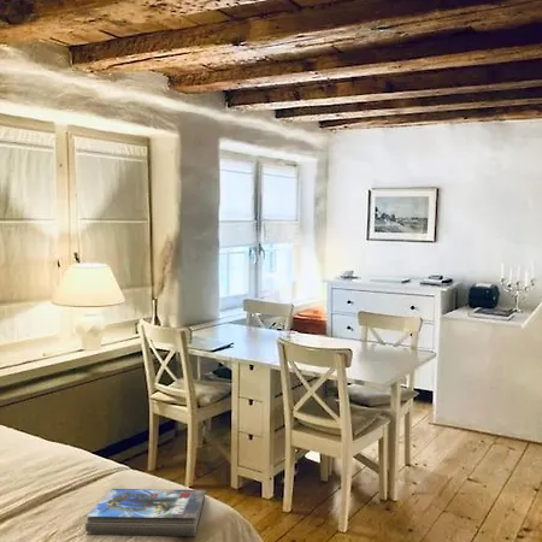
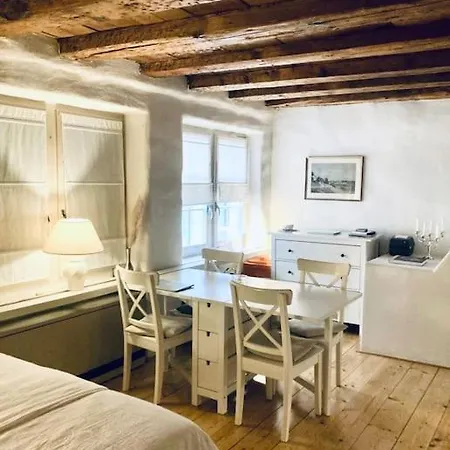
- magazine (149, 505)
